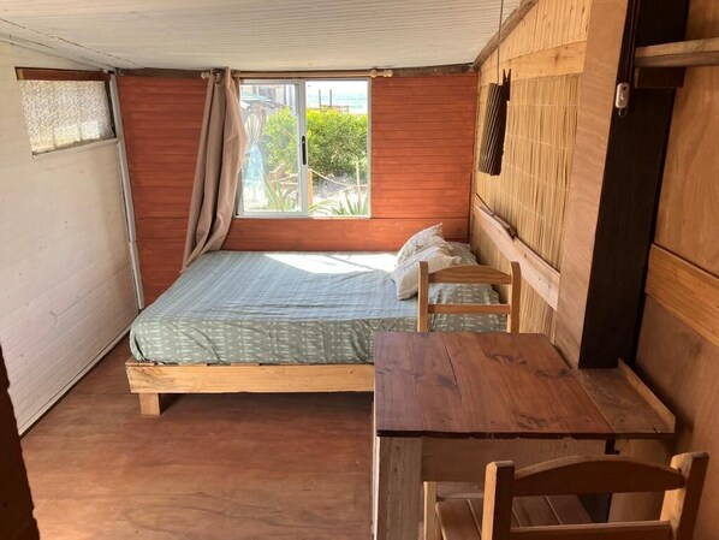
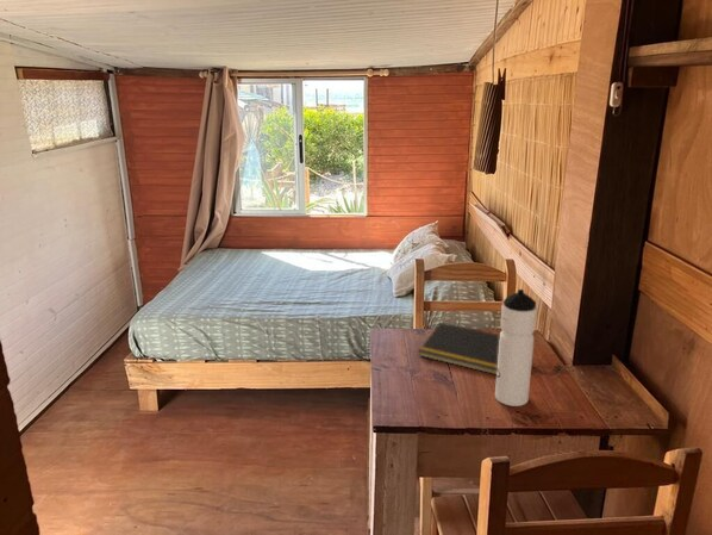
+ notepad (466, 346)
+ water bottle (516, 346)
